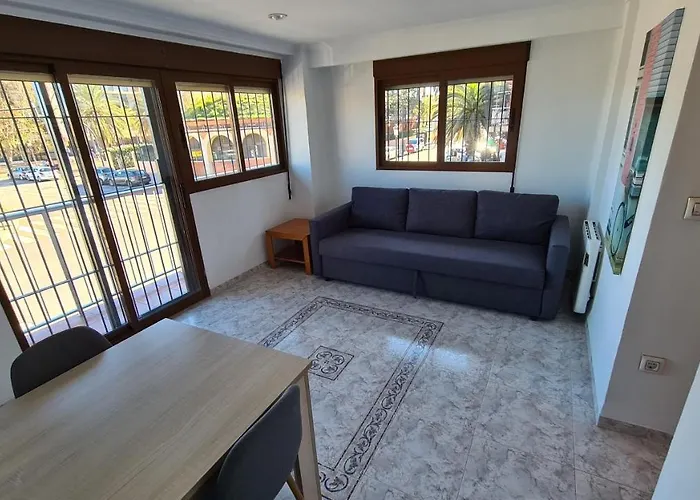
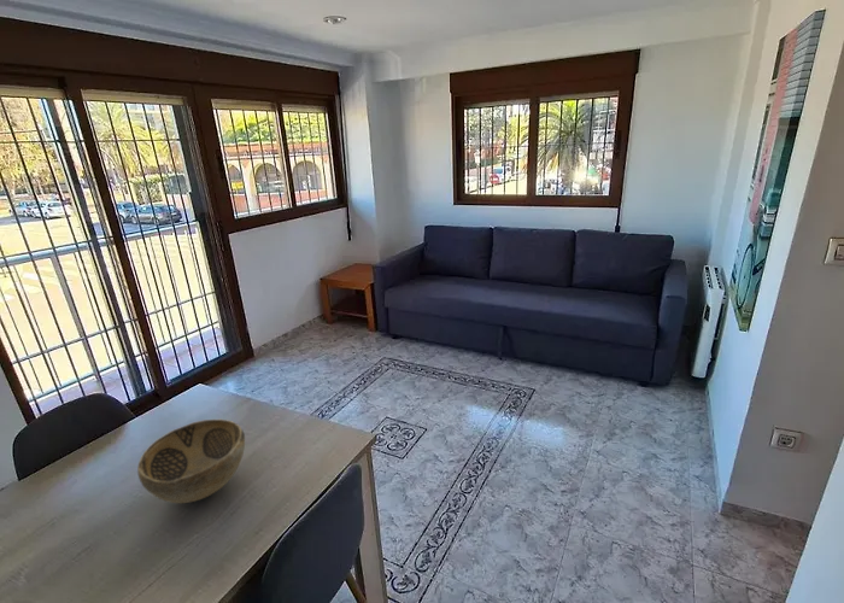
+ decorative bowl (197, 466)
